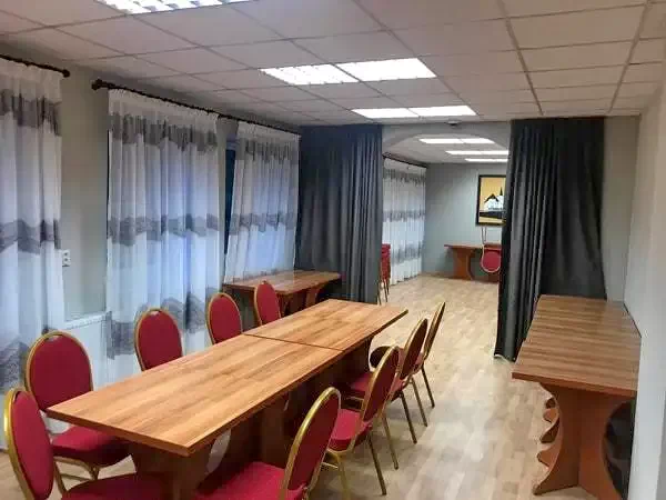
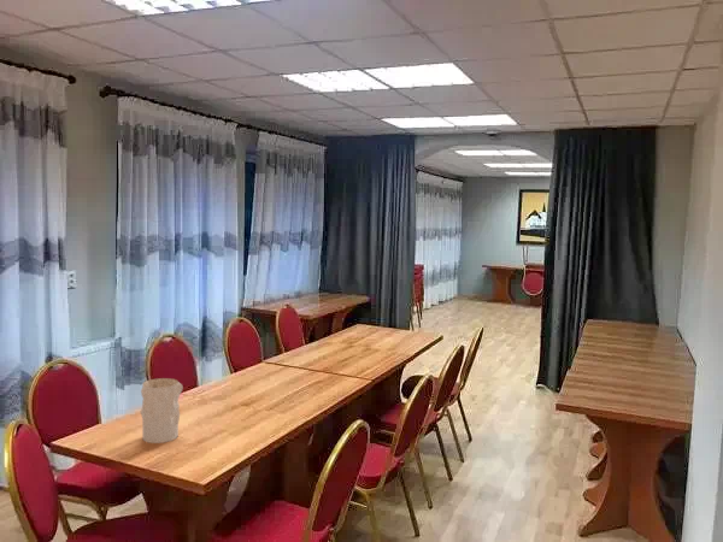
+ vase (160, 410)
